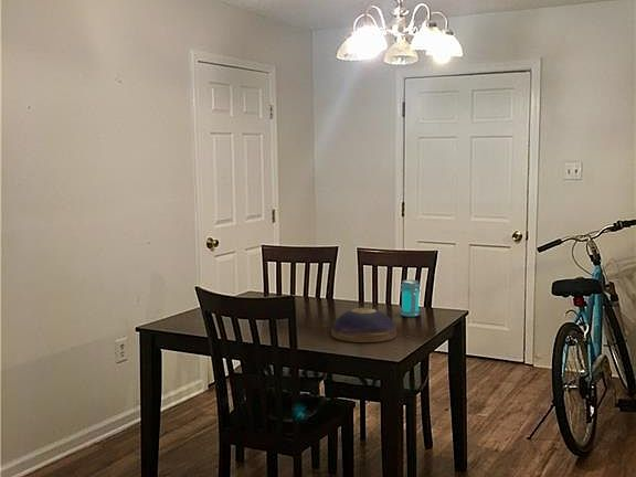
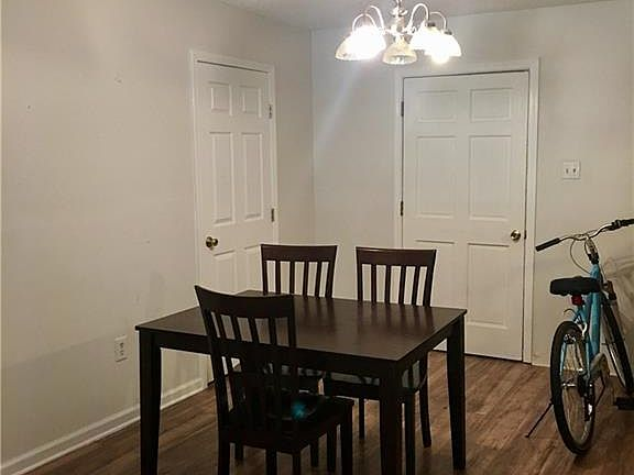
- decorative bowl (363, 321)
- jar (410, 297)
